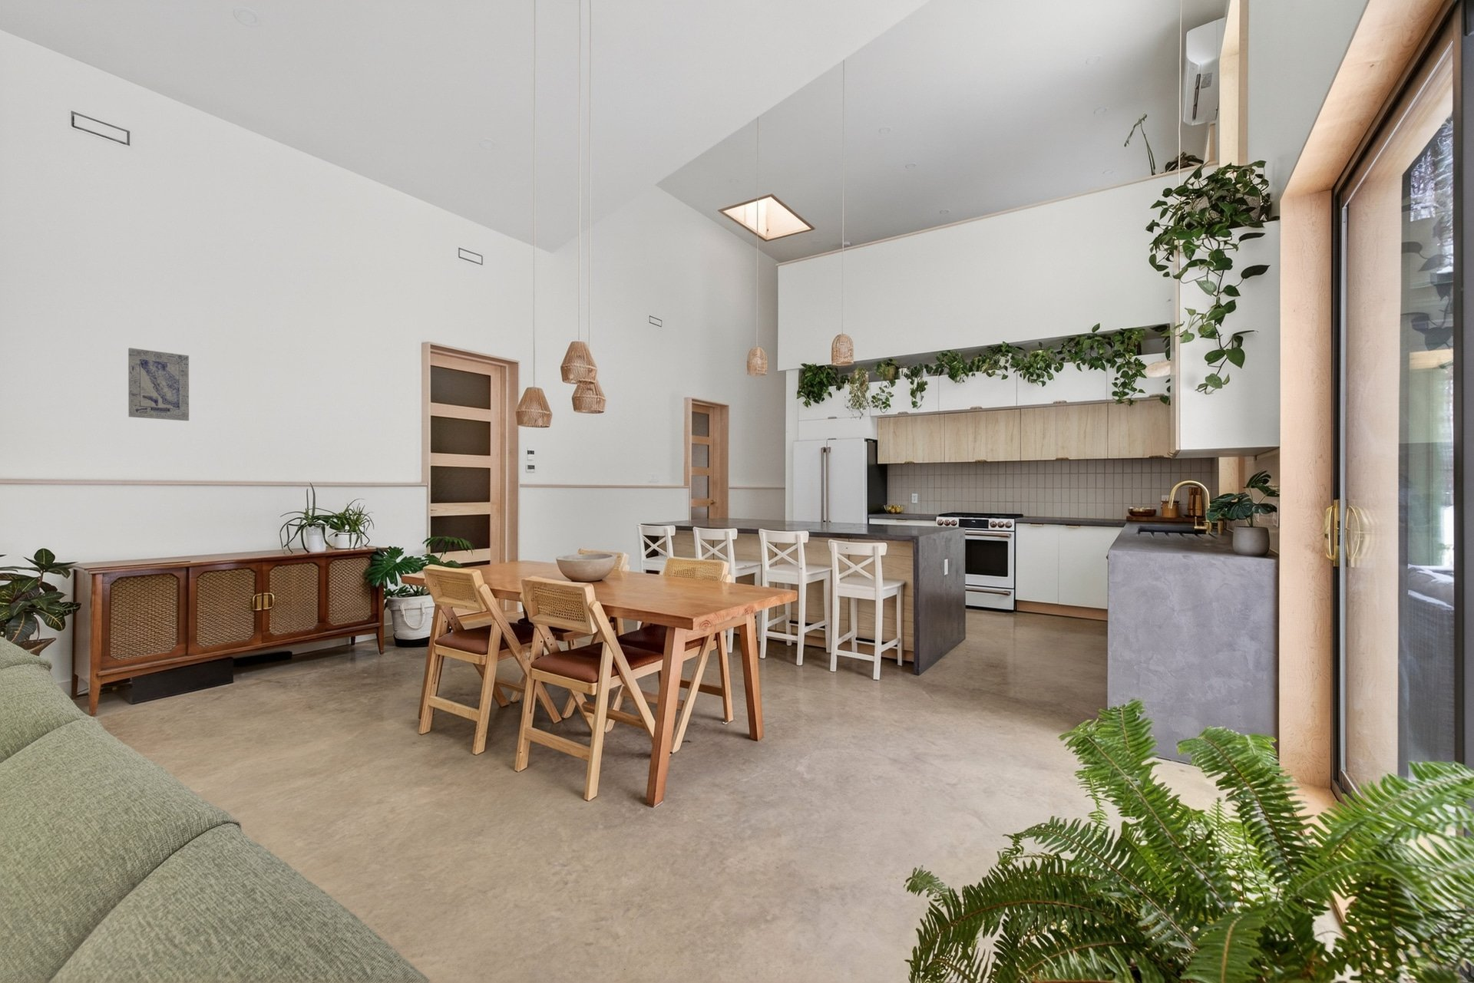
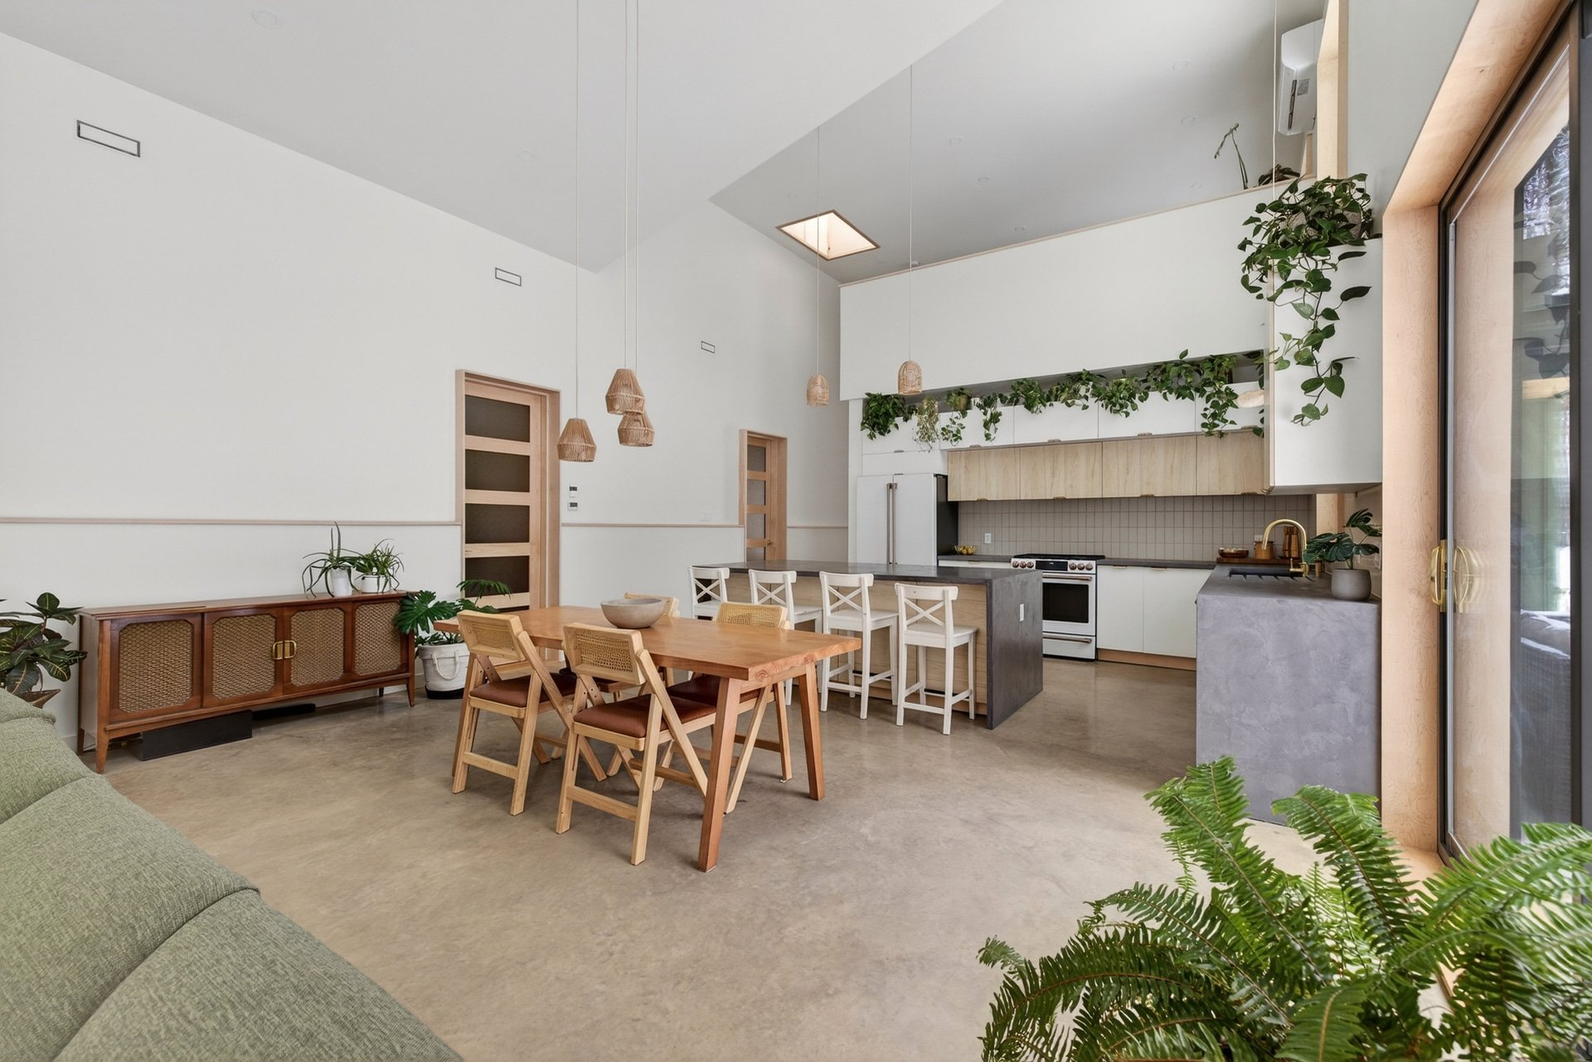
- wall art (159, 385)
